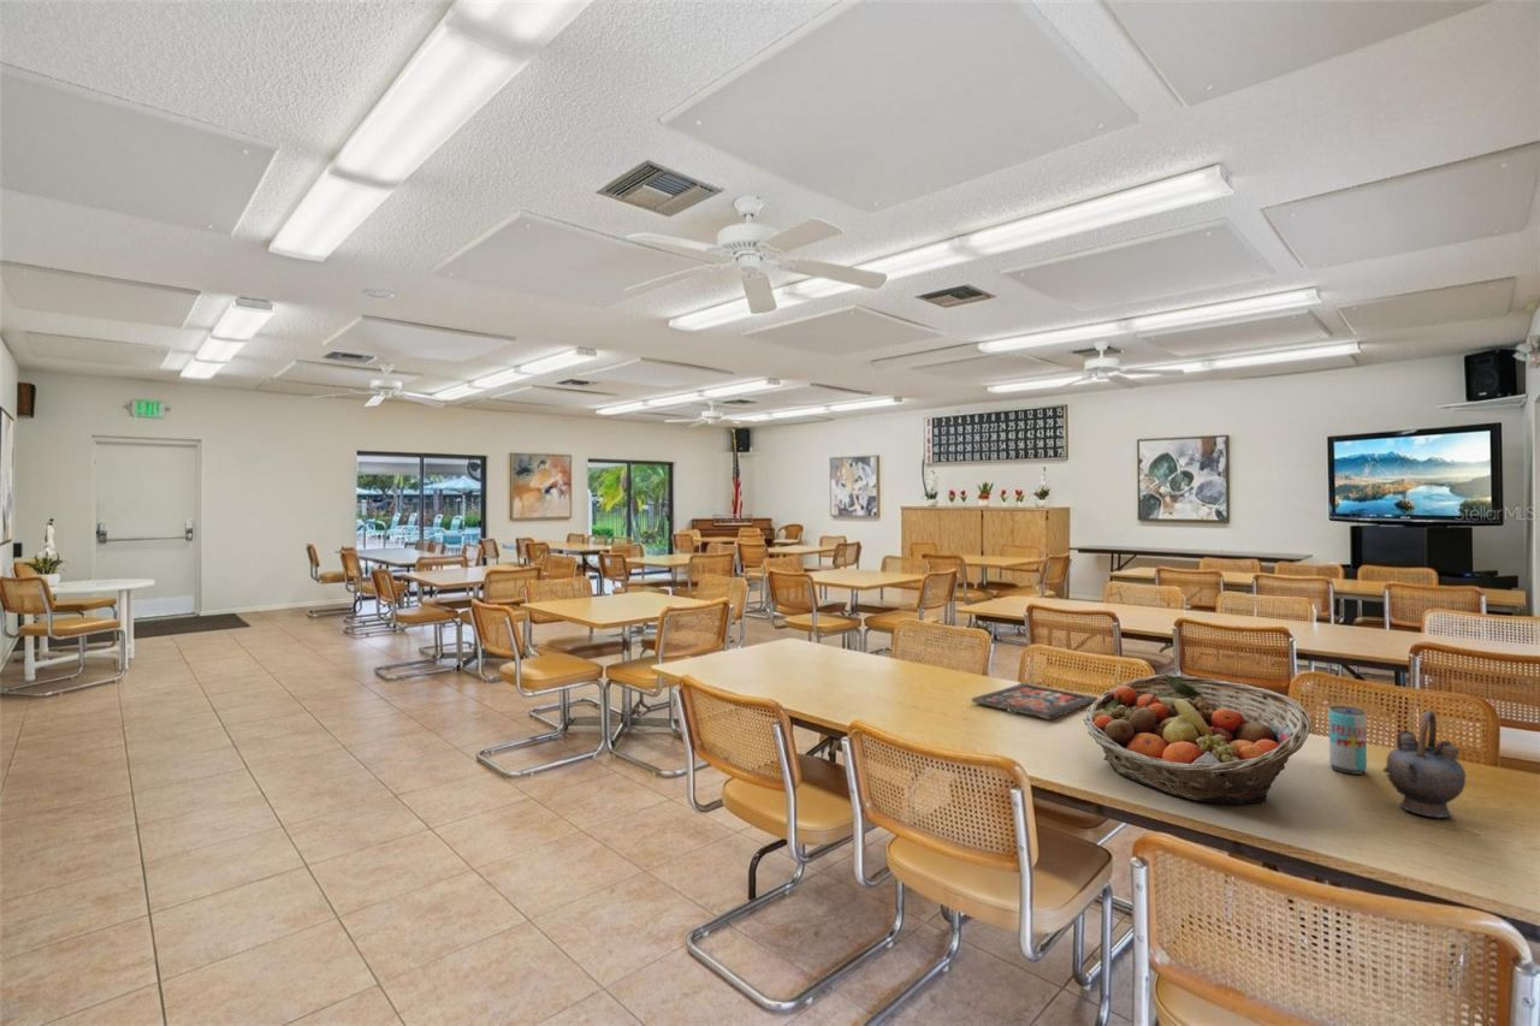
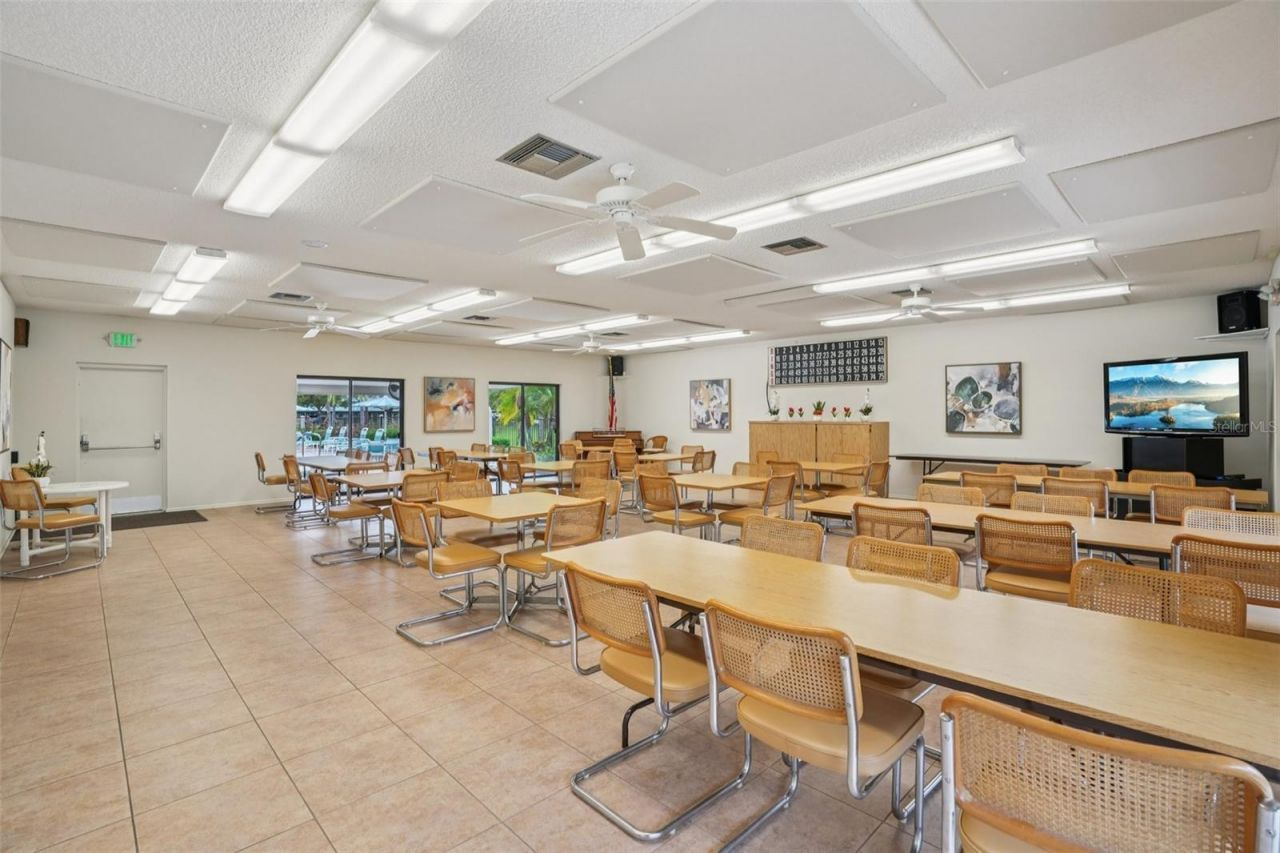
- teapot (1421, 761)
- board game (1033, 700)
- beverage can (1348, 739)
- fruit basket (1187, 733)
